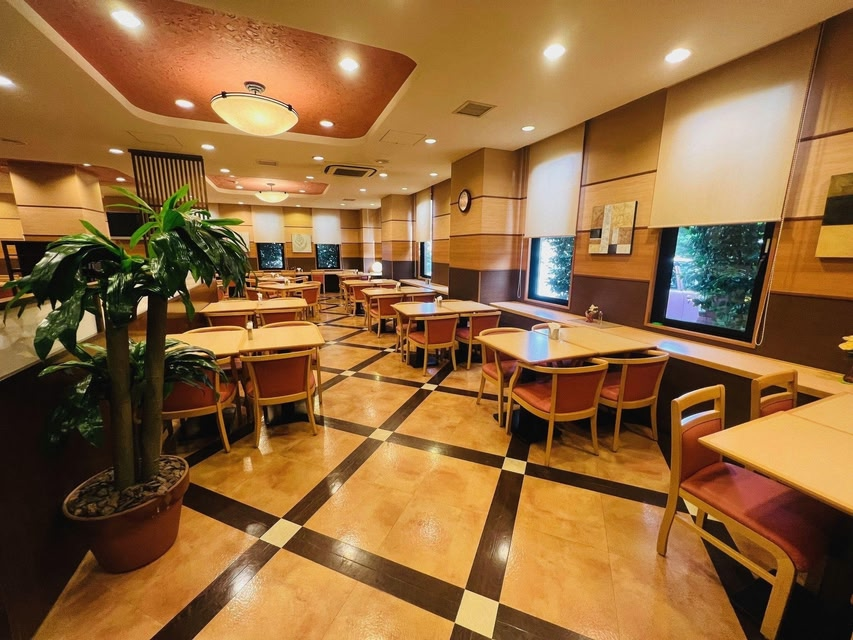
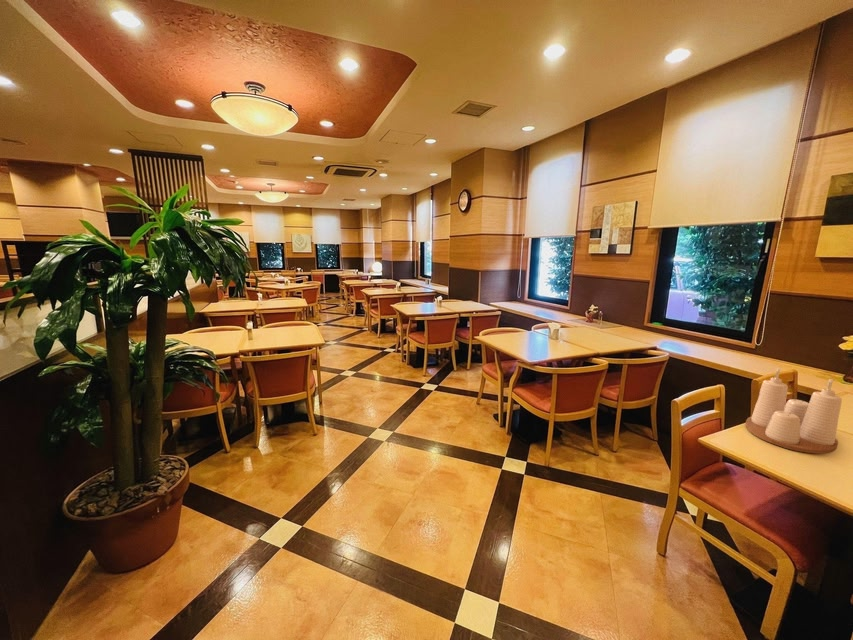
+ condiment set (795, 404)
